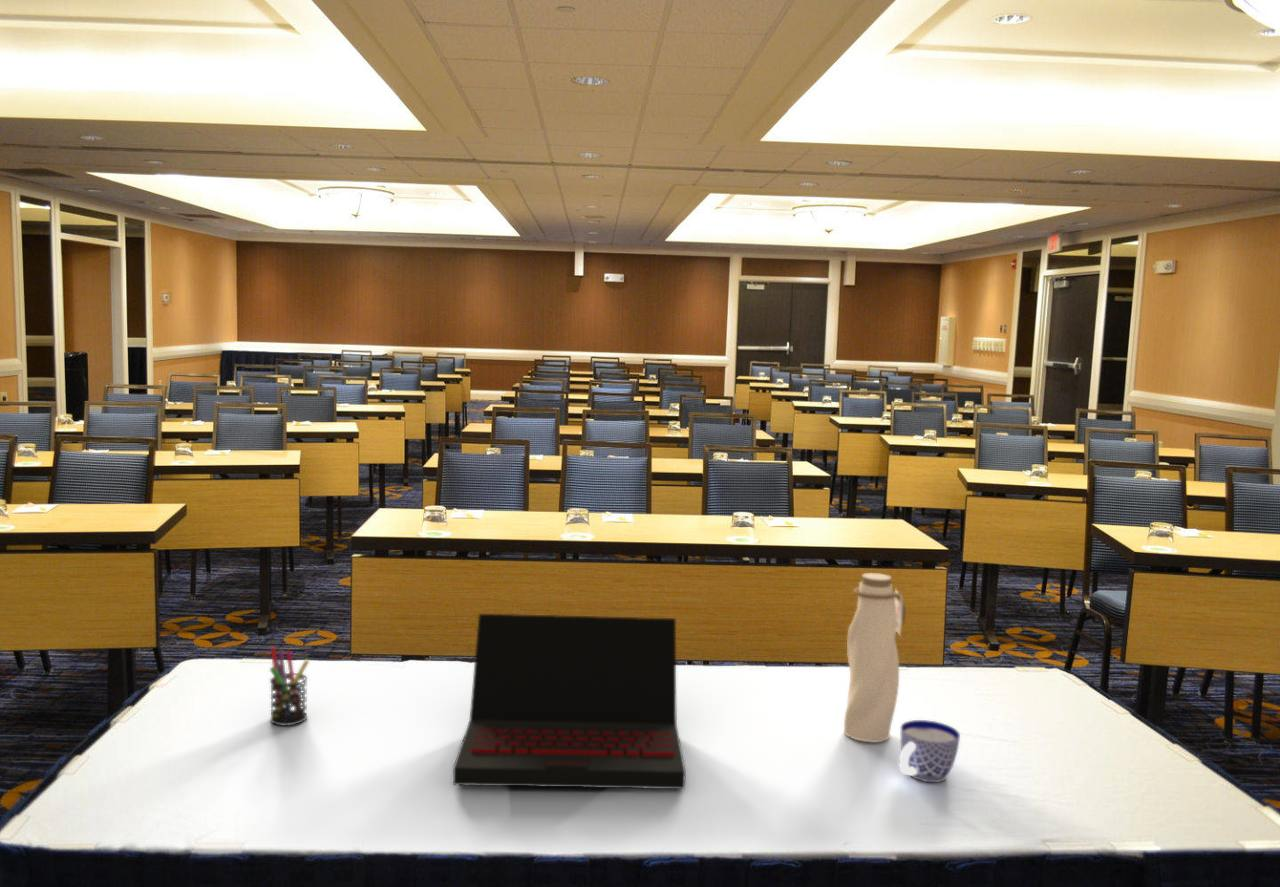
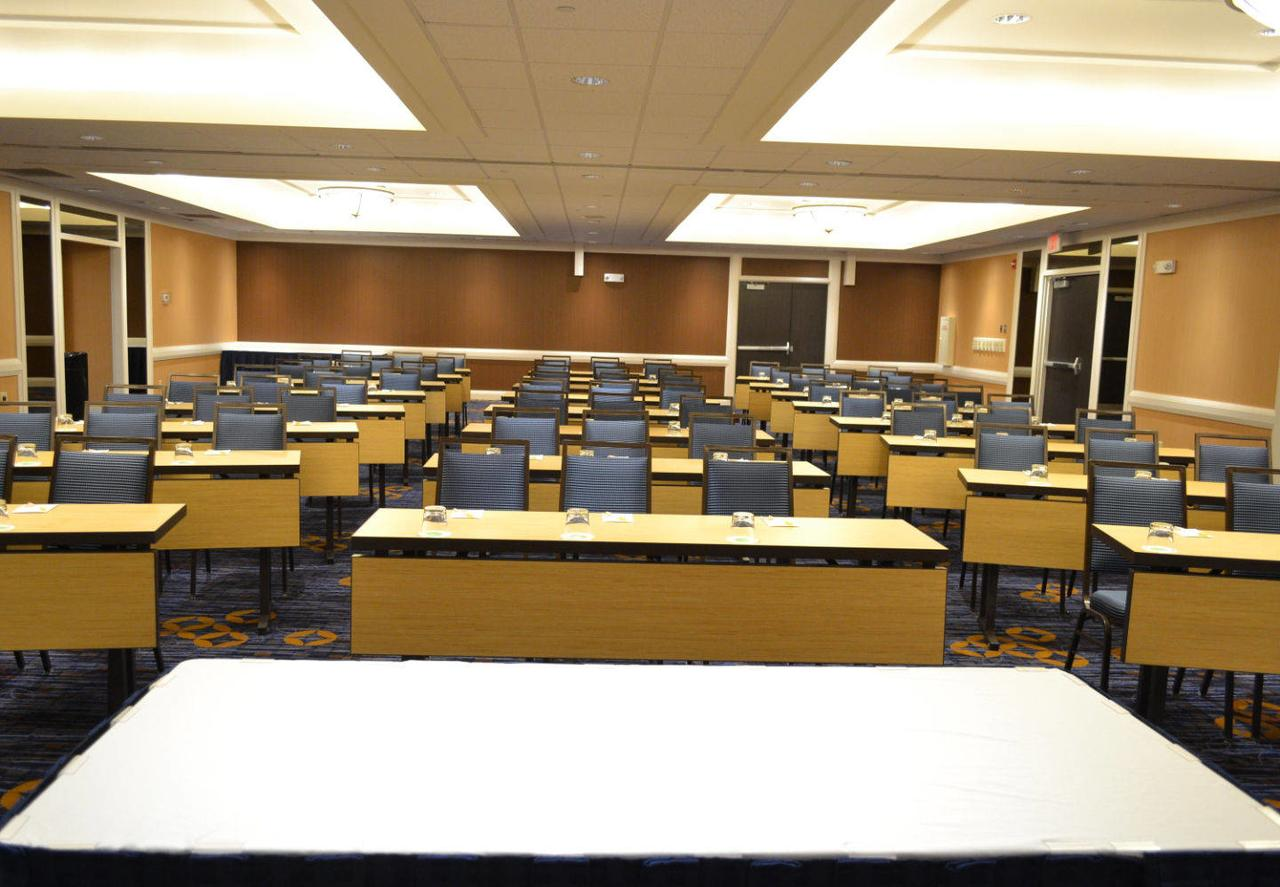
- water bottle (874, 655)
- pen holder (284, 685)
- cup (923, 754)
- laptop (574, 692)
